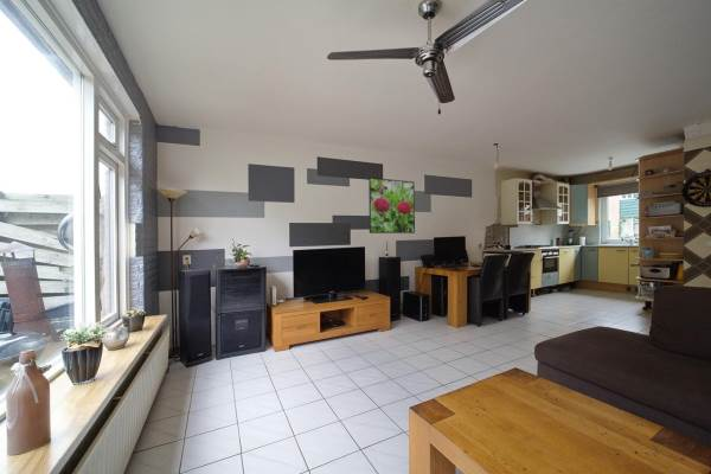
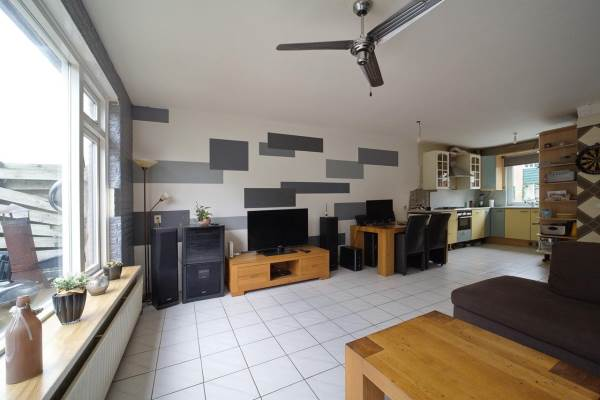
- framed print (392, 206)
